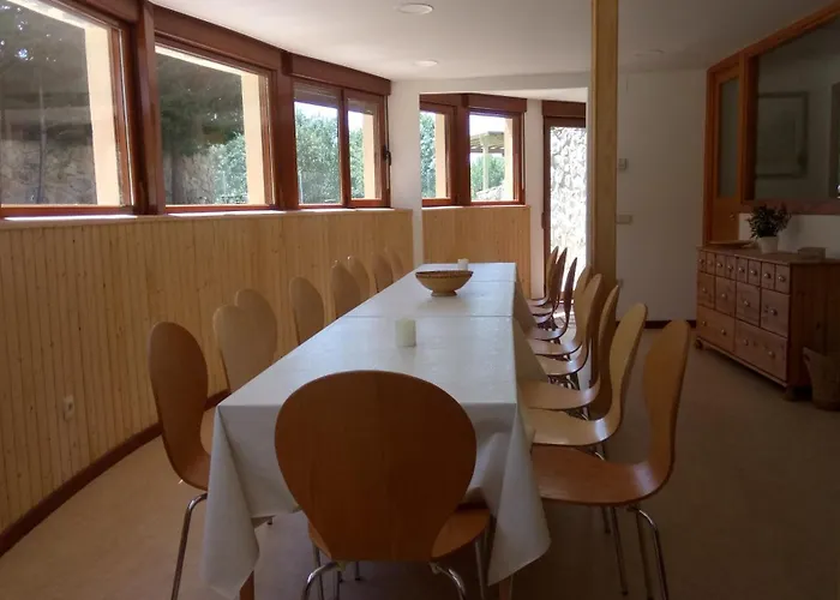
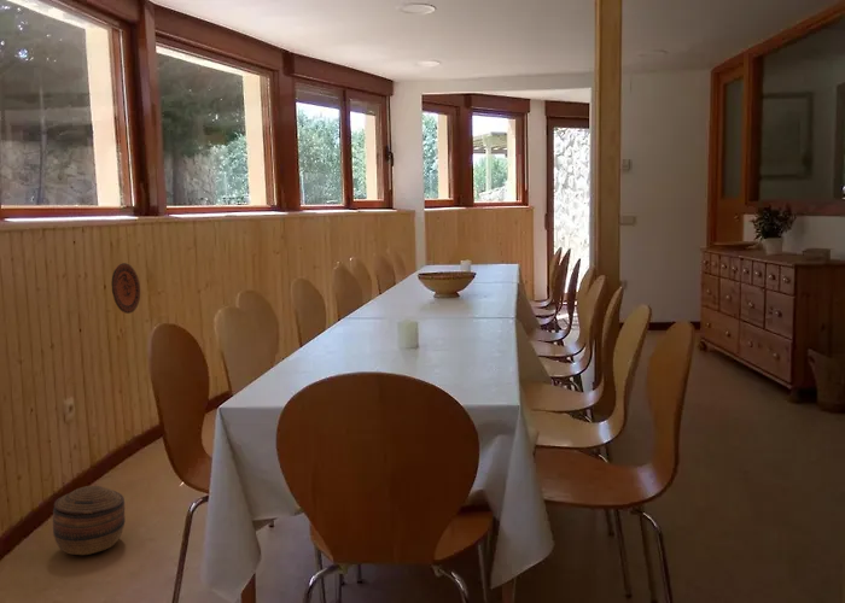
+ decorative plate (124, 288)
+ basket (89, 517)
